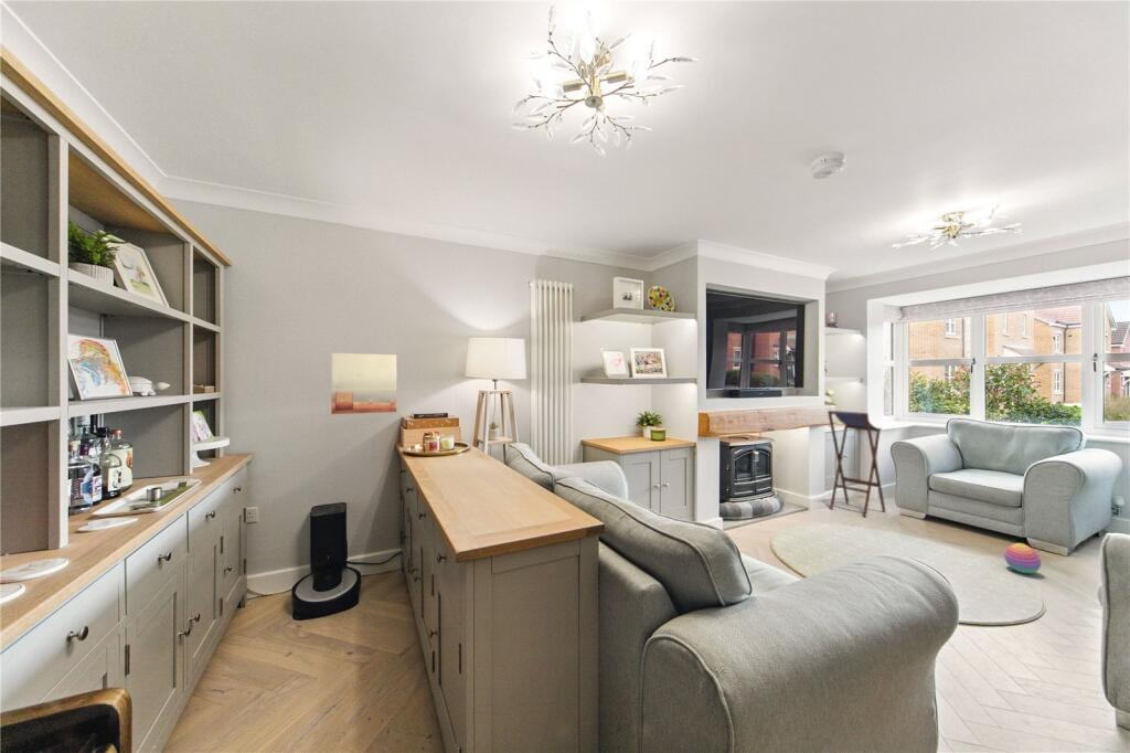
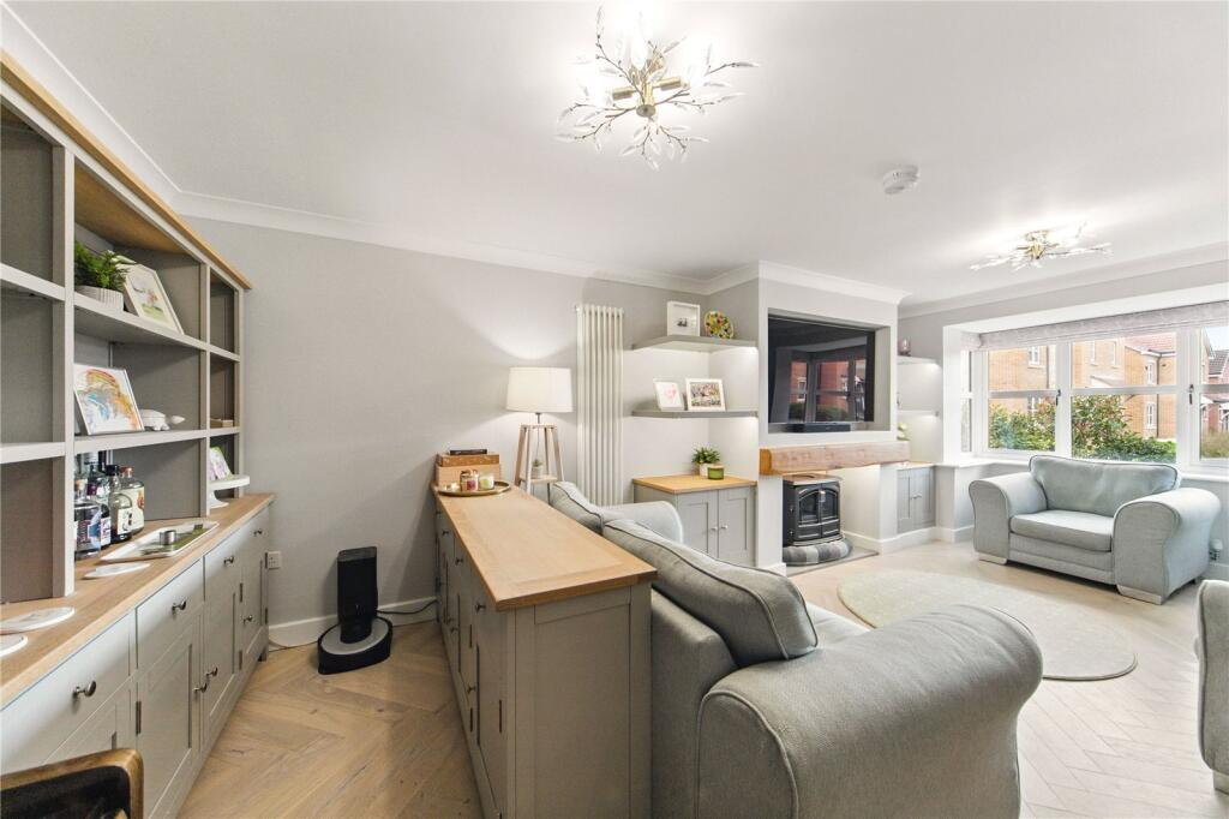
- stacking toy (1022, 556)
- wall art (364, 383)
- stool (841, 460)
